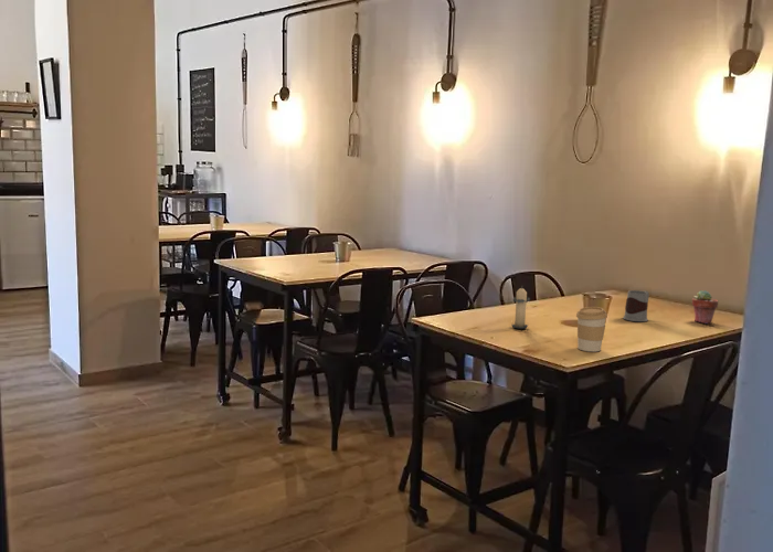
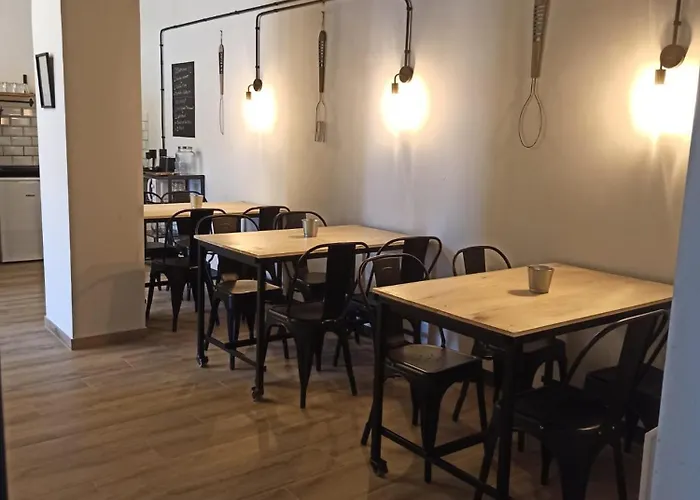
- candle (520, 306)
- potted succulent (703, 306)
- coffee cup (590, 328)
- mug (638, 305)
